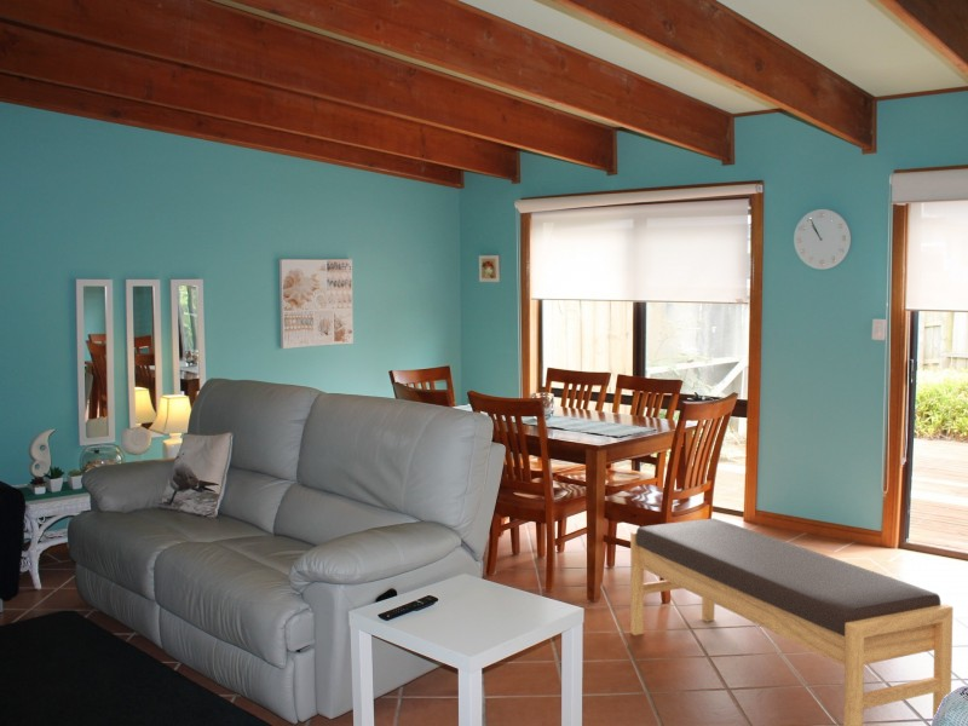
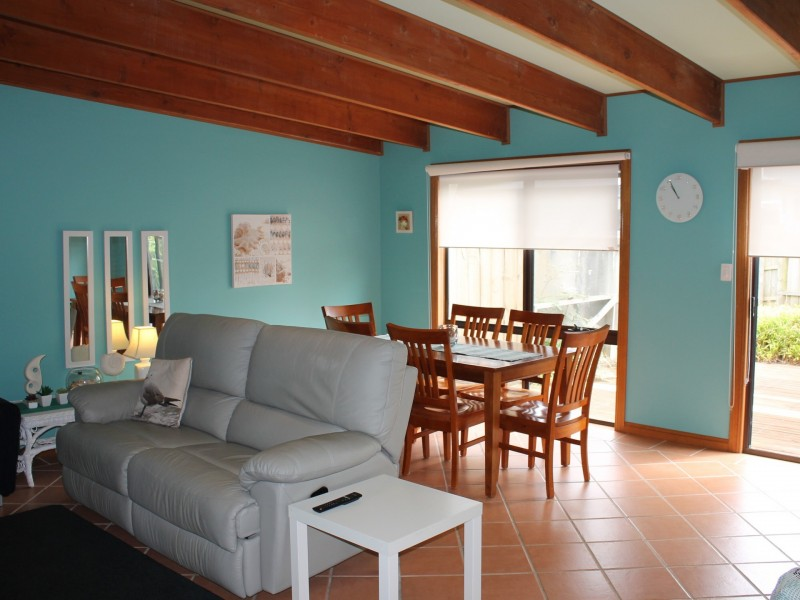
- bench (766, 620)
